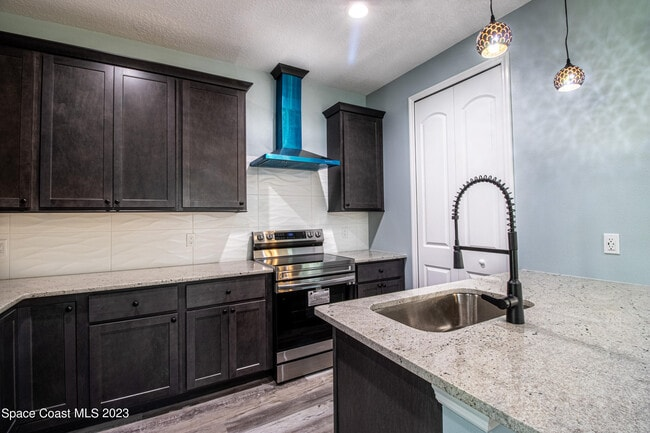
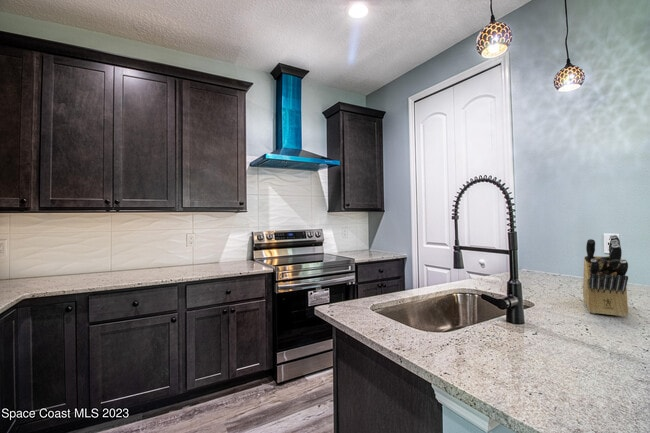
+ knife block (603, 271)
